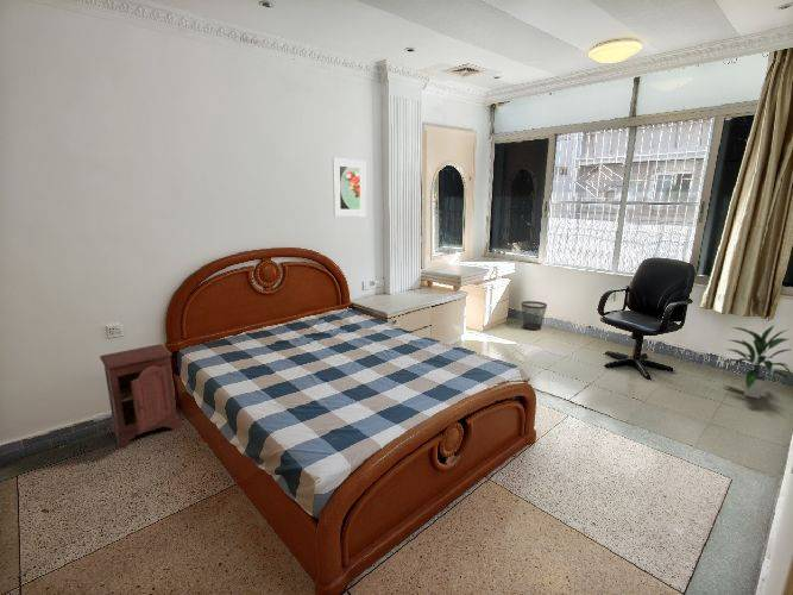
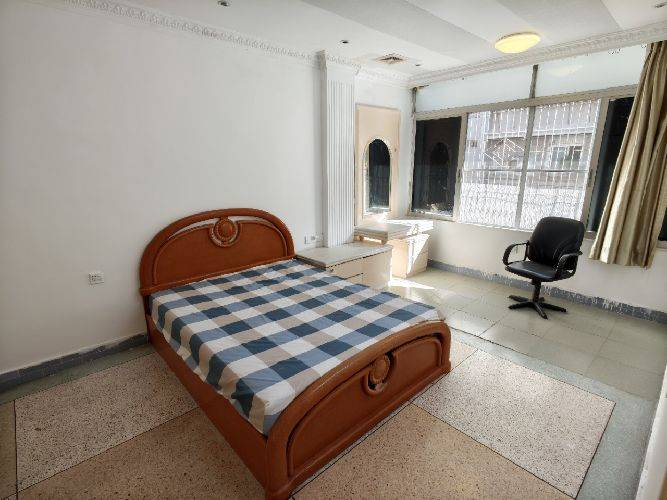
- nightstand (144, 396)
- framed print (350, 188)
- indoor plant (756, 361)
- wastebasket (531, 315)
